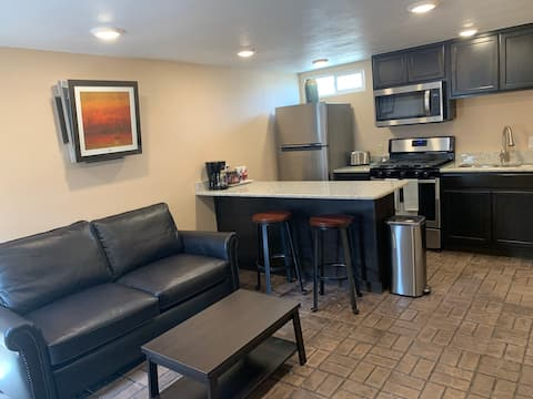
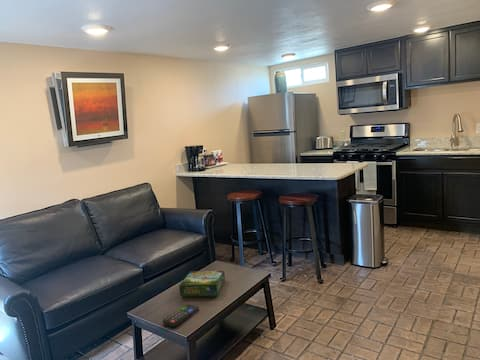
+ board game (203, 283)
+ remote control (181, 314)
